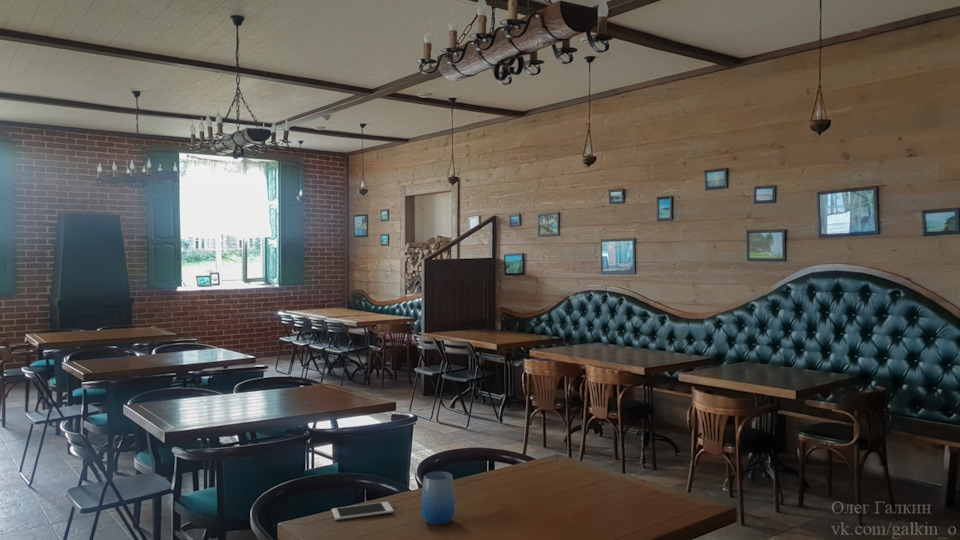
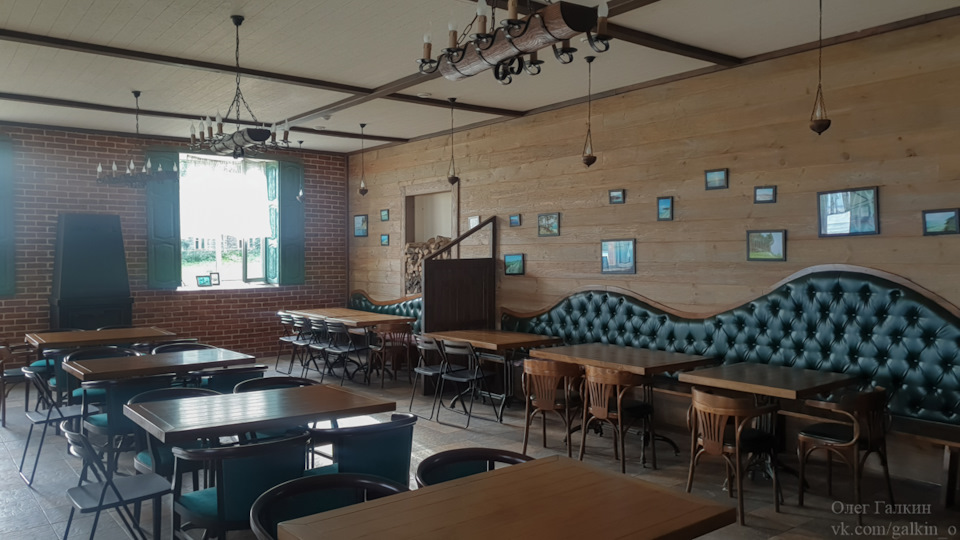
- cup (438, 497)
- cell phone (362, 510)
